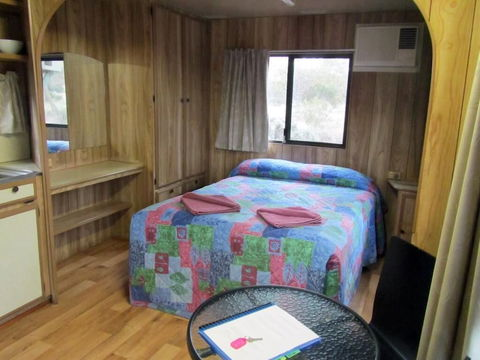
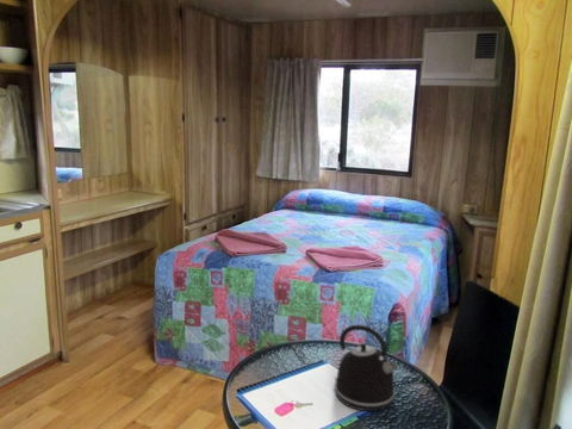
+ kettle (366, 360)
